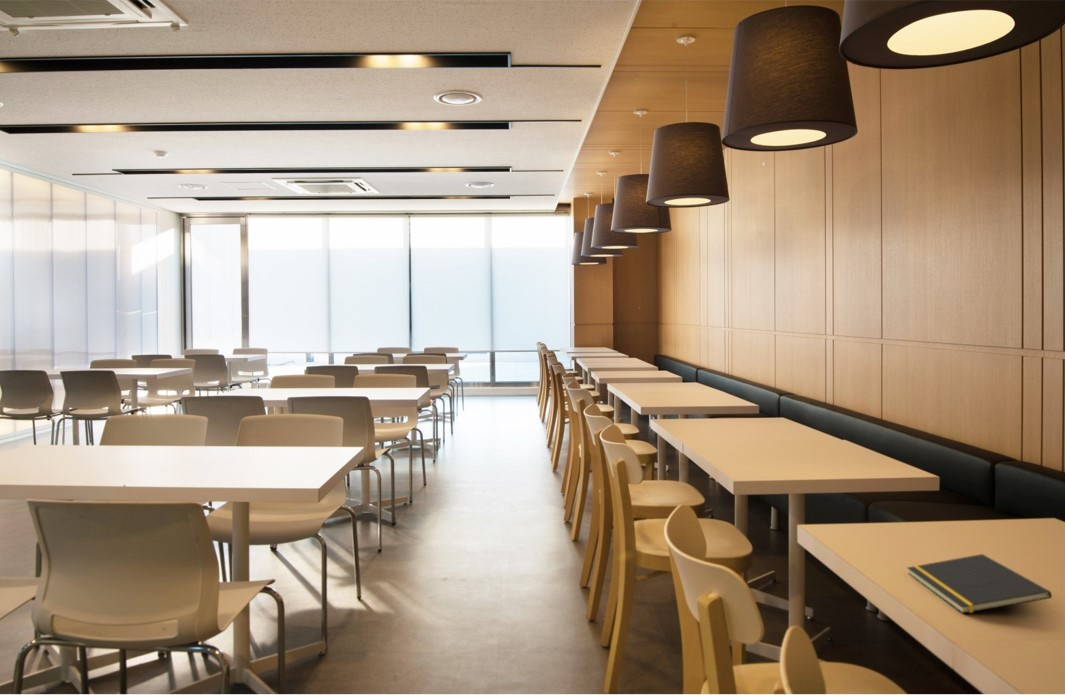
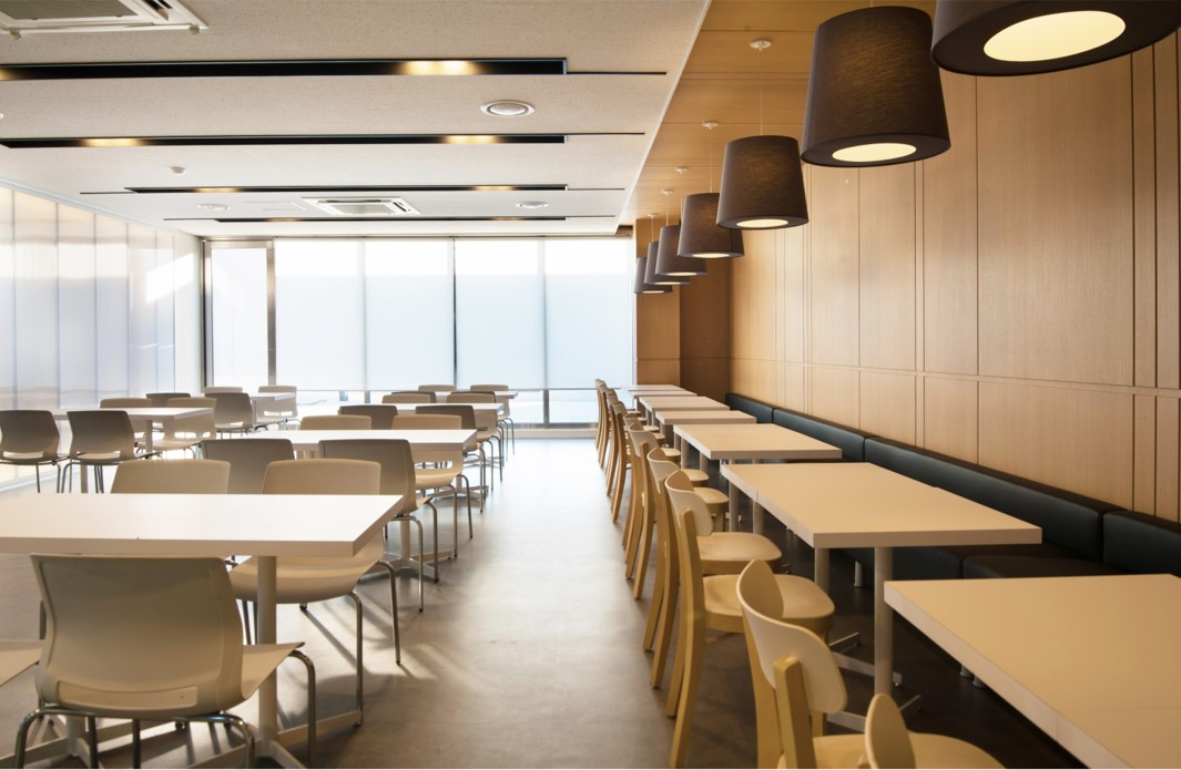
- notepad (973, 581)
